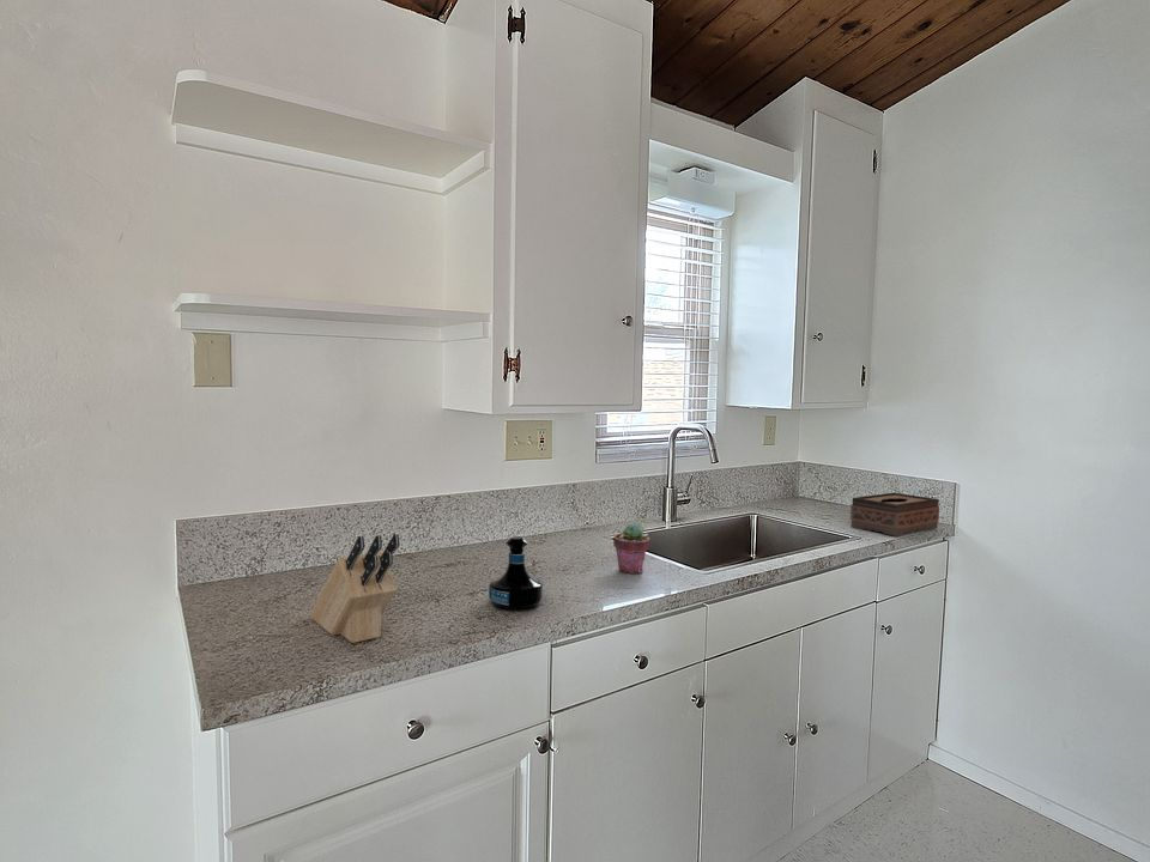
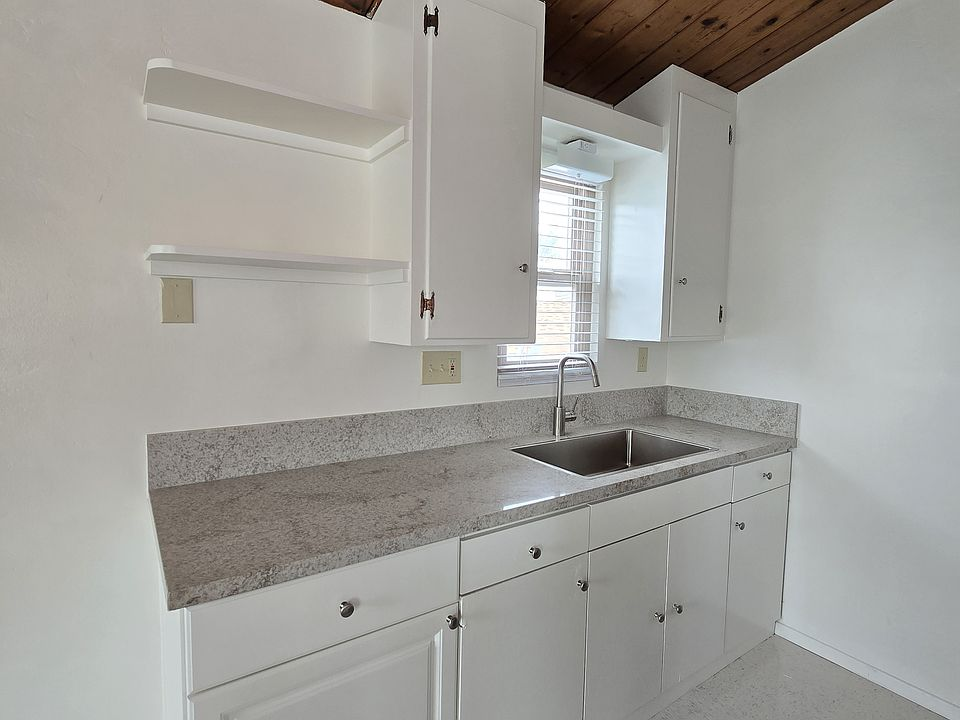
- potted succulent (631, 546)
- knife block (355, 577)
- tissue box (895, 512)
- tequila bottle (516, 570)
